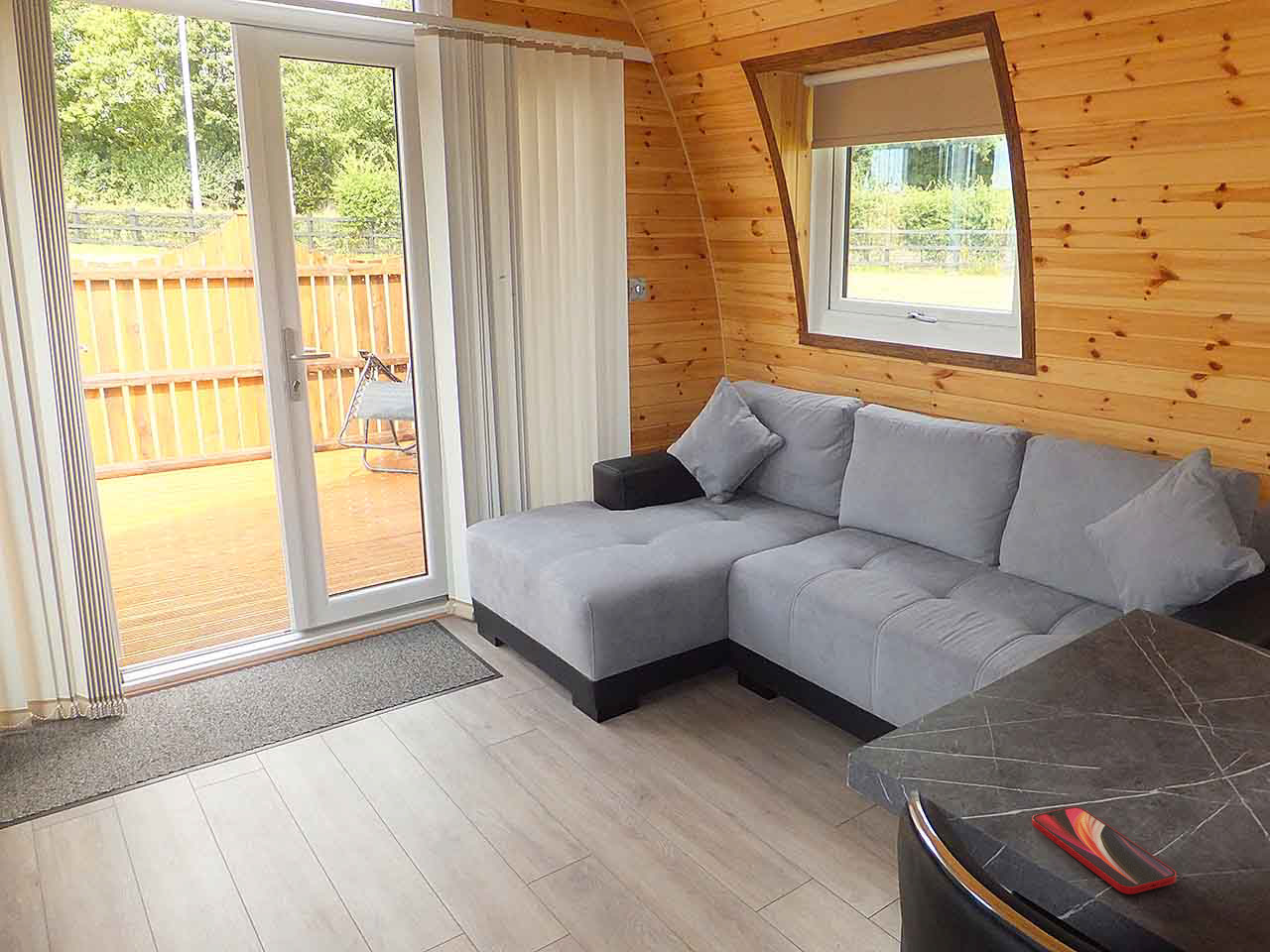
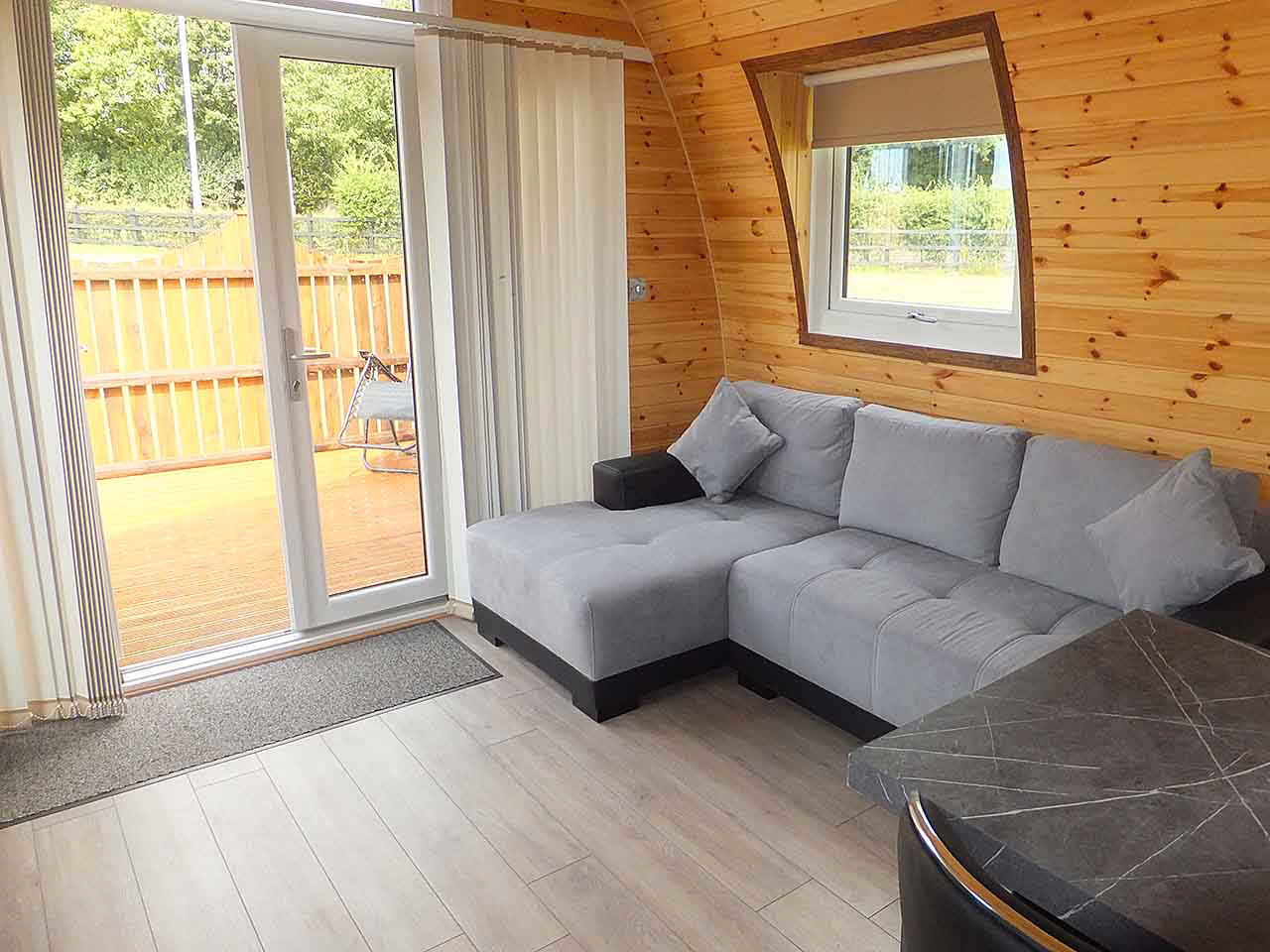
- smartphone (1099, 847)
